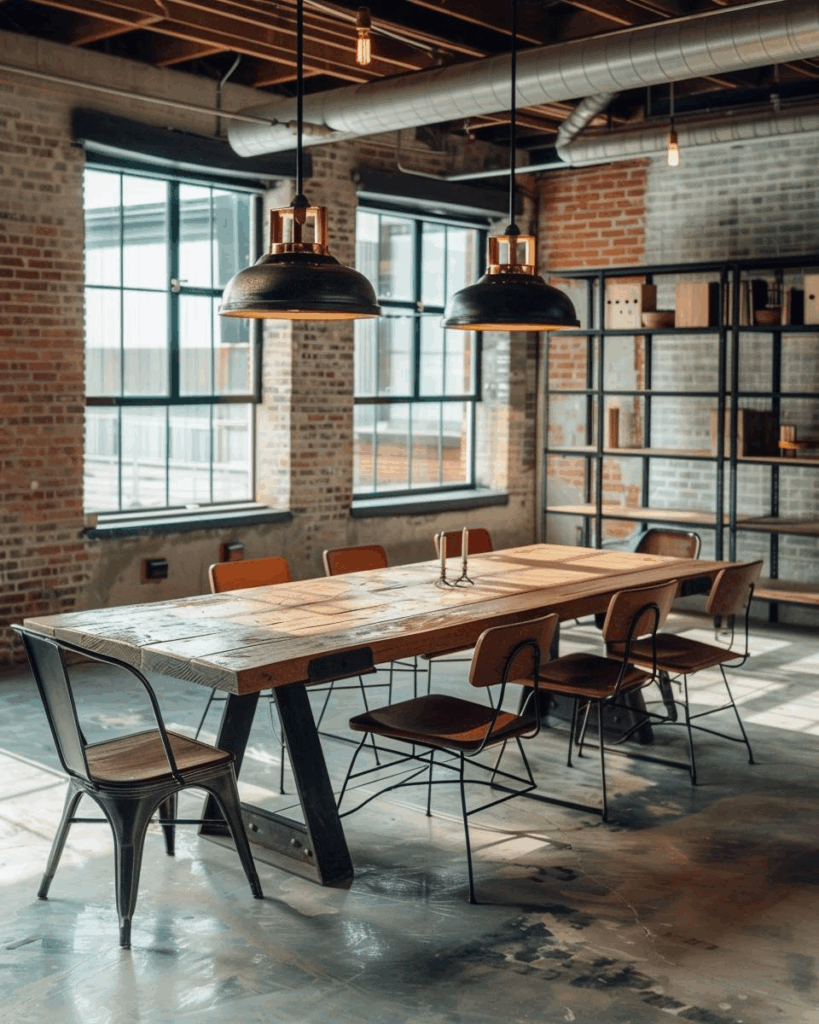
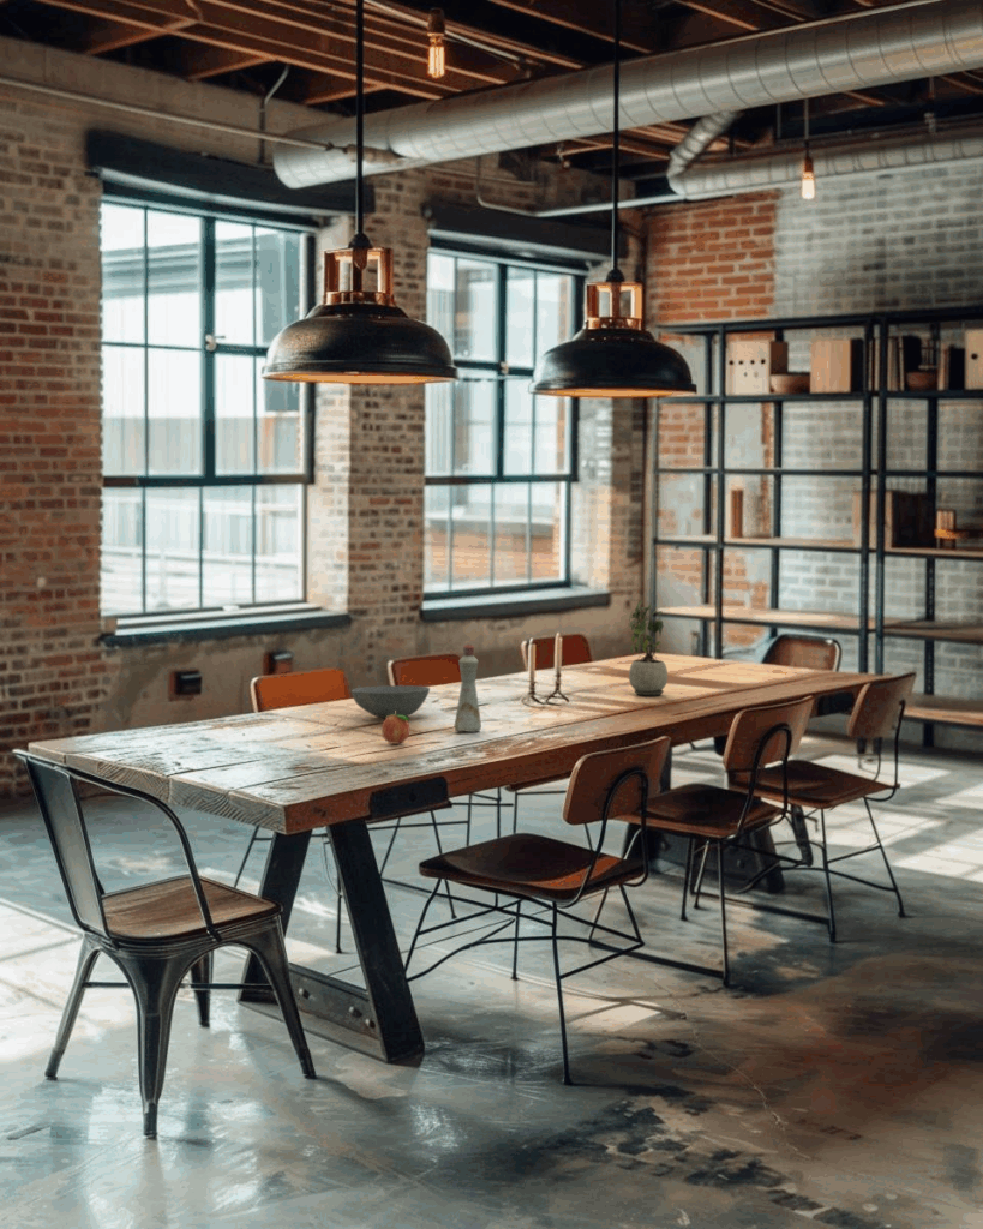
+ bowl (390, 701)
+ fruit (395, 726)
+ bottle (467, 687)
+ potted plant (646, 648)
